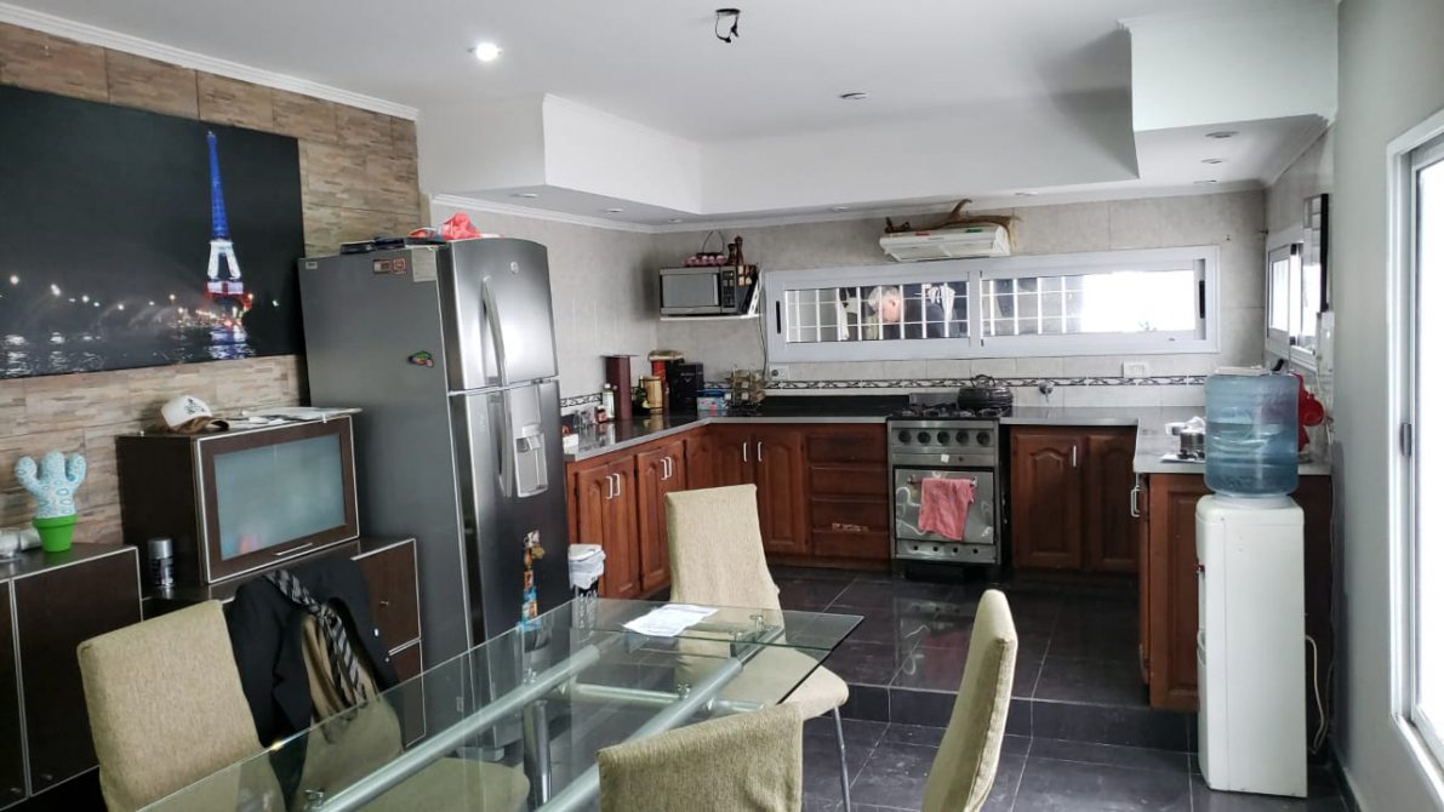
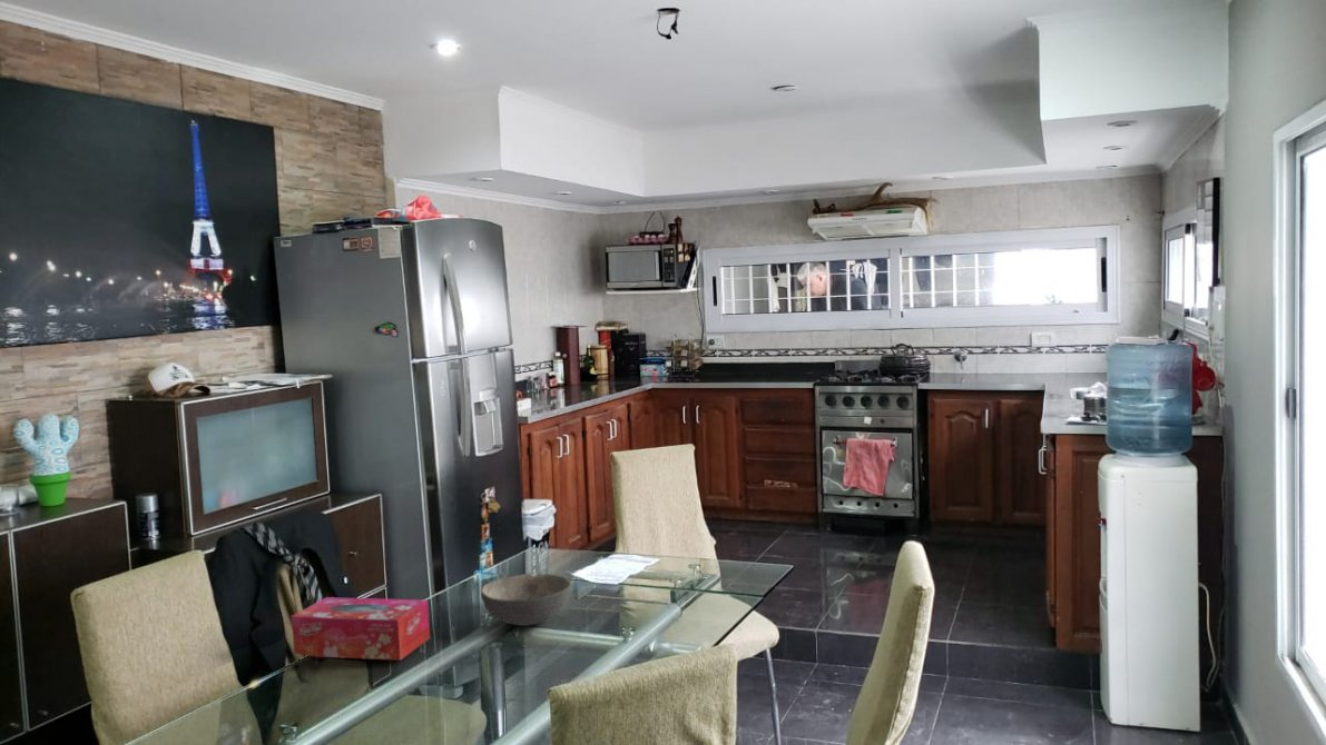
+ bowl (527, 604)
+ tissue box (362, 627)
